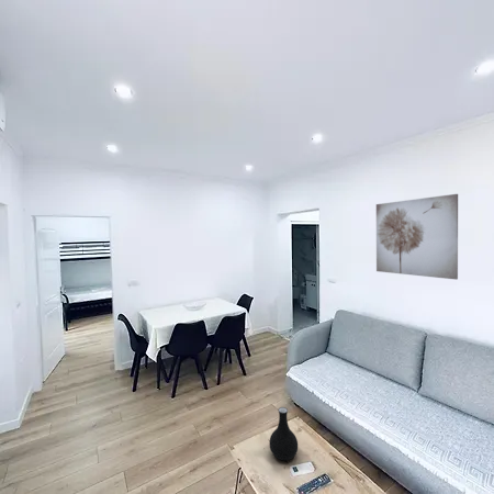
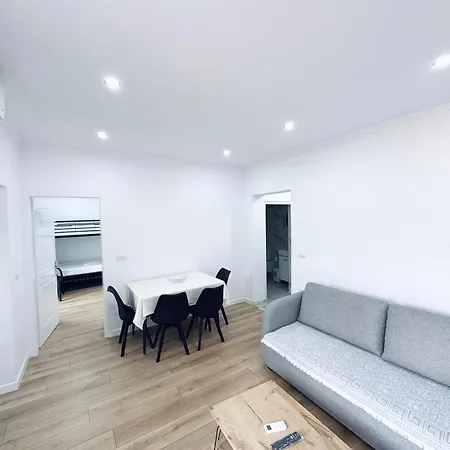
- wall art (412, 237)
- vase (283, 431)
